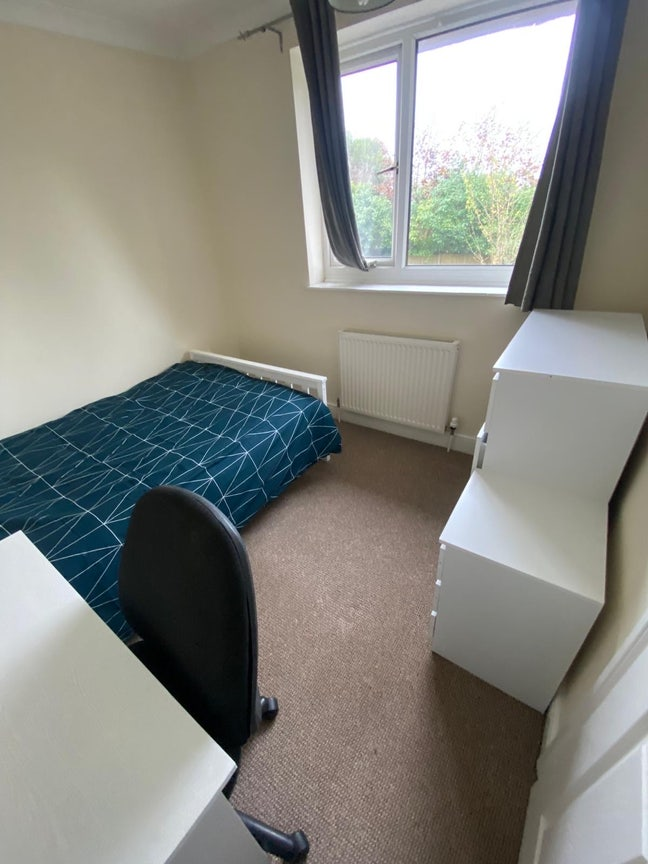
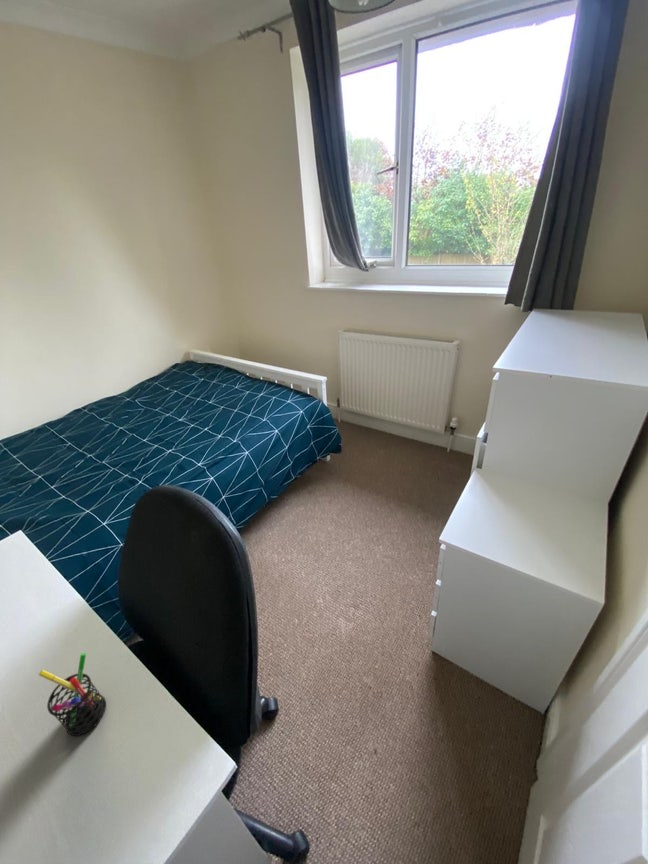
+ pen holder (77, 691)
